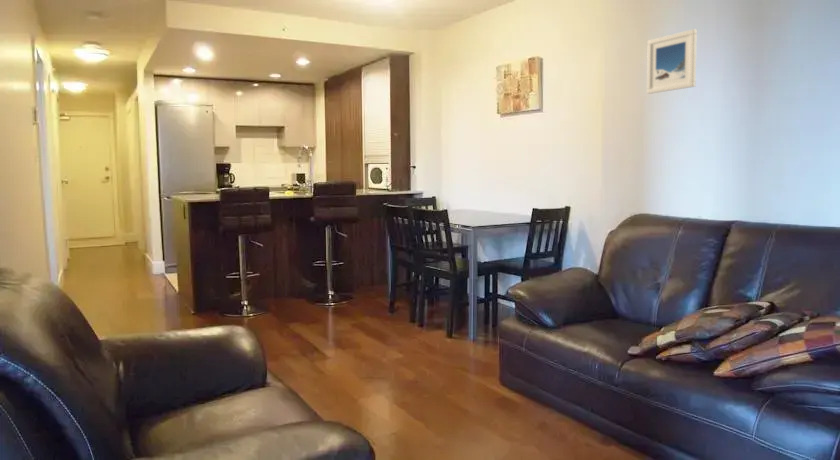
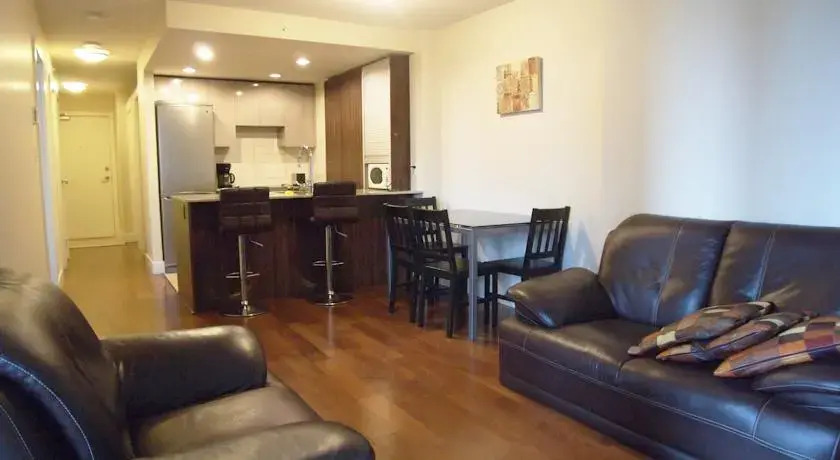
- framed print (670, 62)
